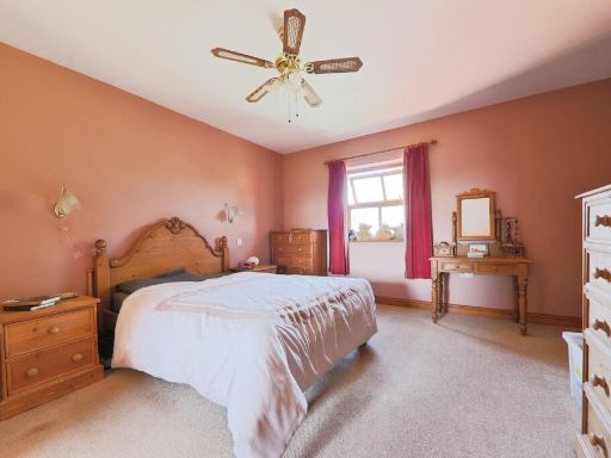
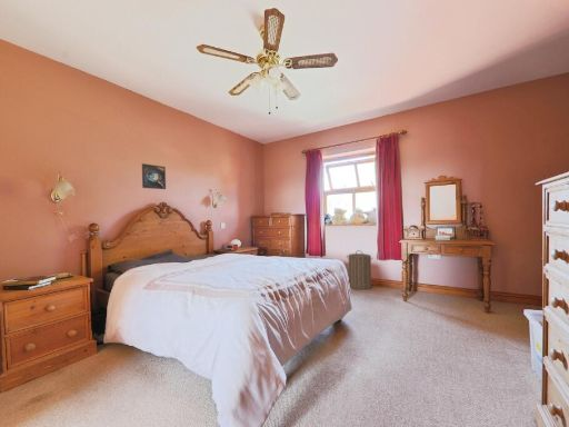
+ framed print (153, 177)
+ laundry hamper (359, 268)
